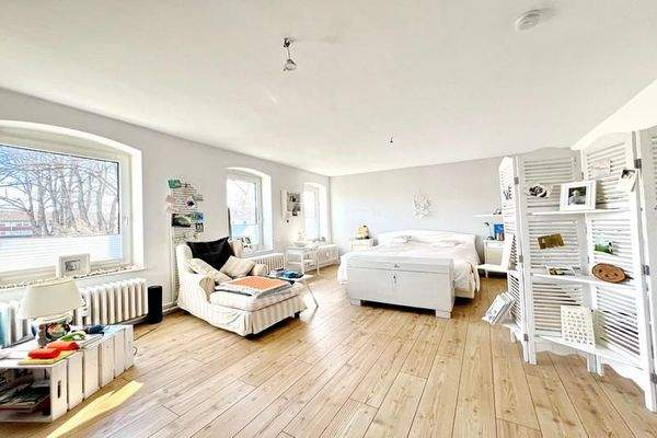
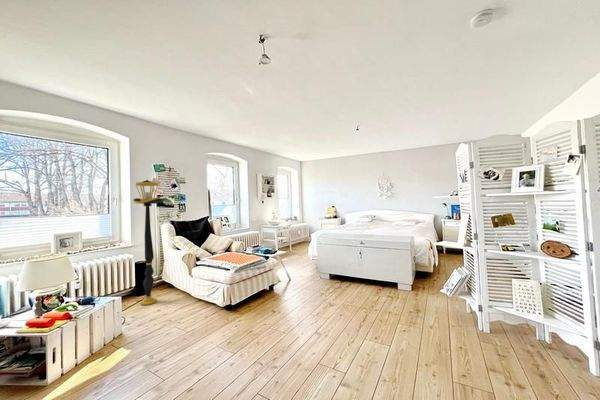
+ floor lamp (148, 240)
